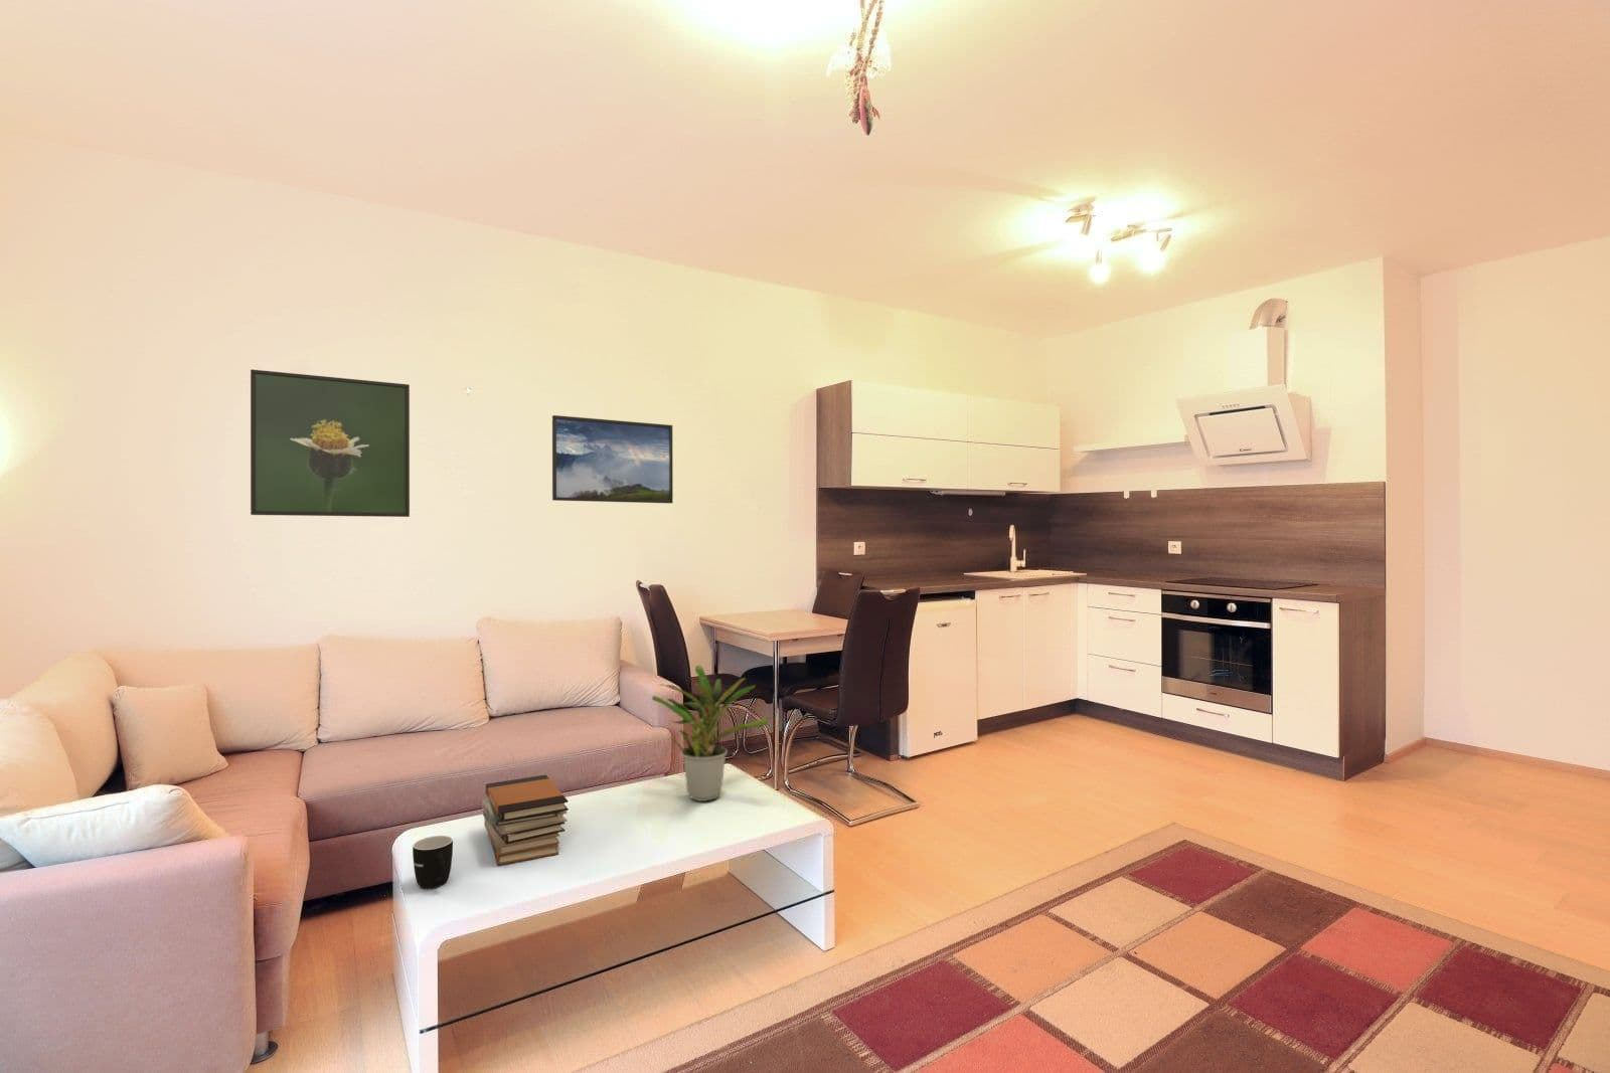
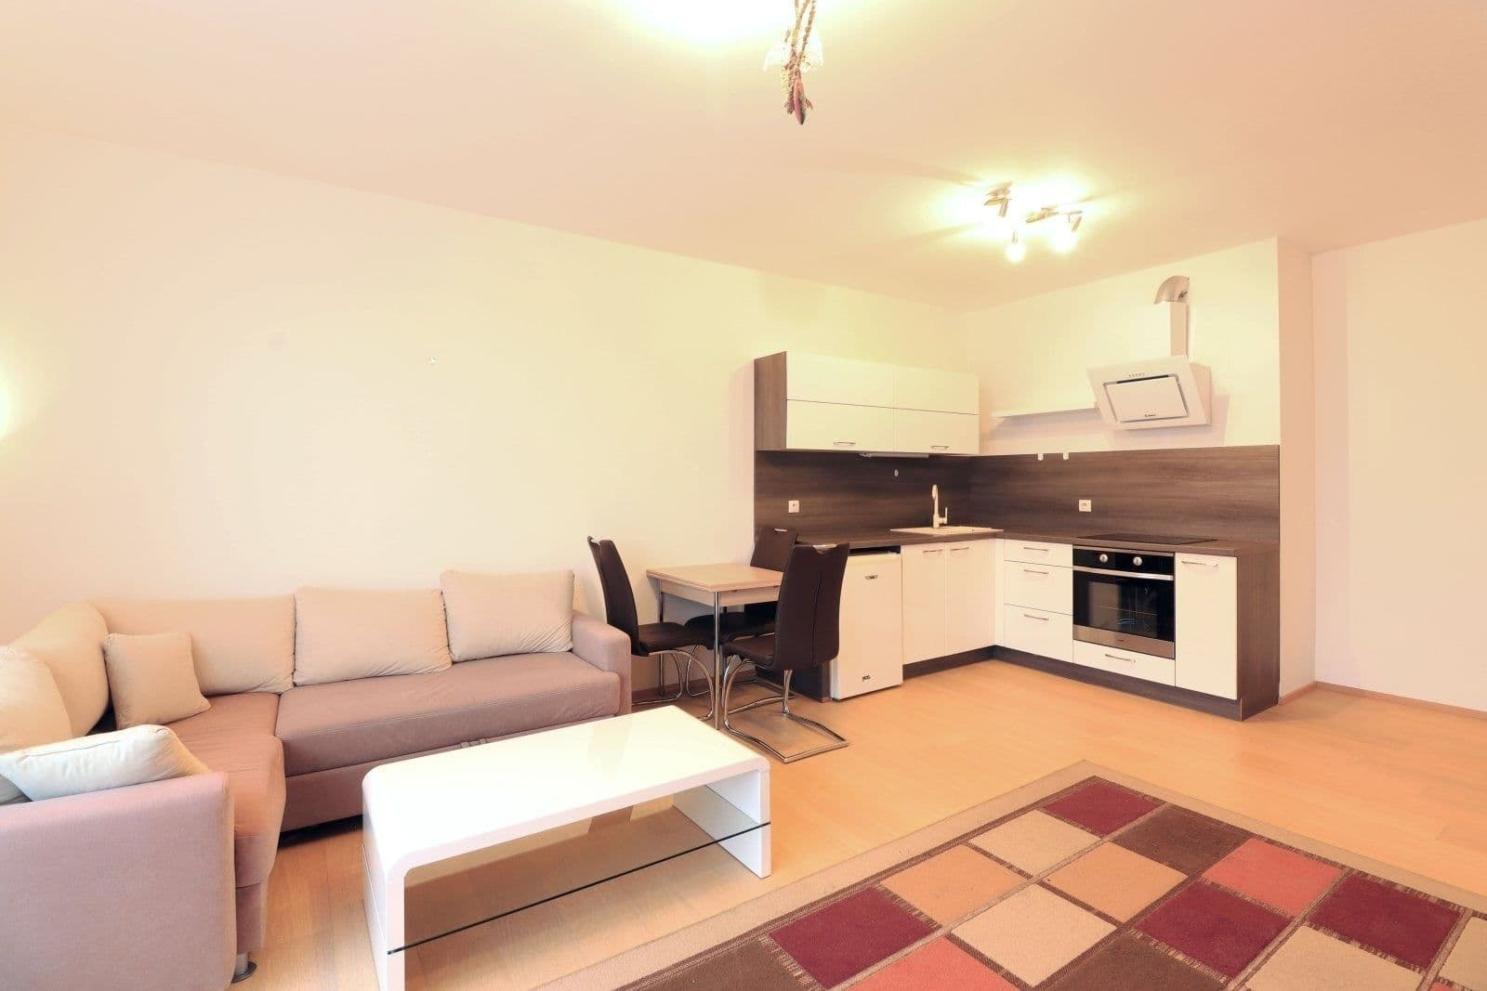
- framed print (615, 461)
- potted plant (708, 732)
- book stack (523, 817)
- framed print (333, 447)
- mug (435, 863)
